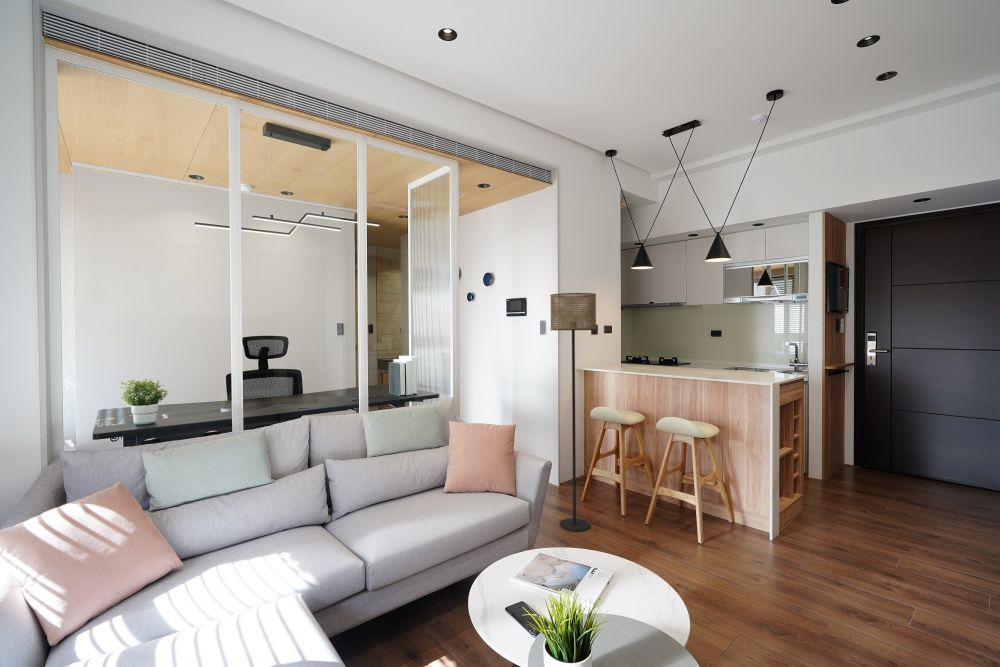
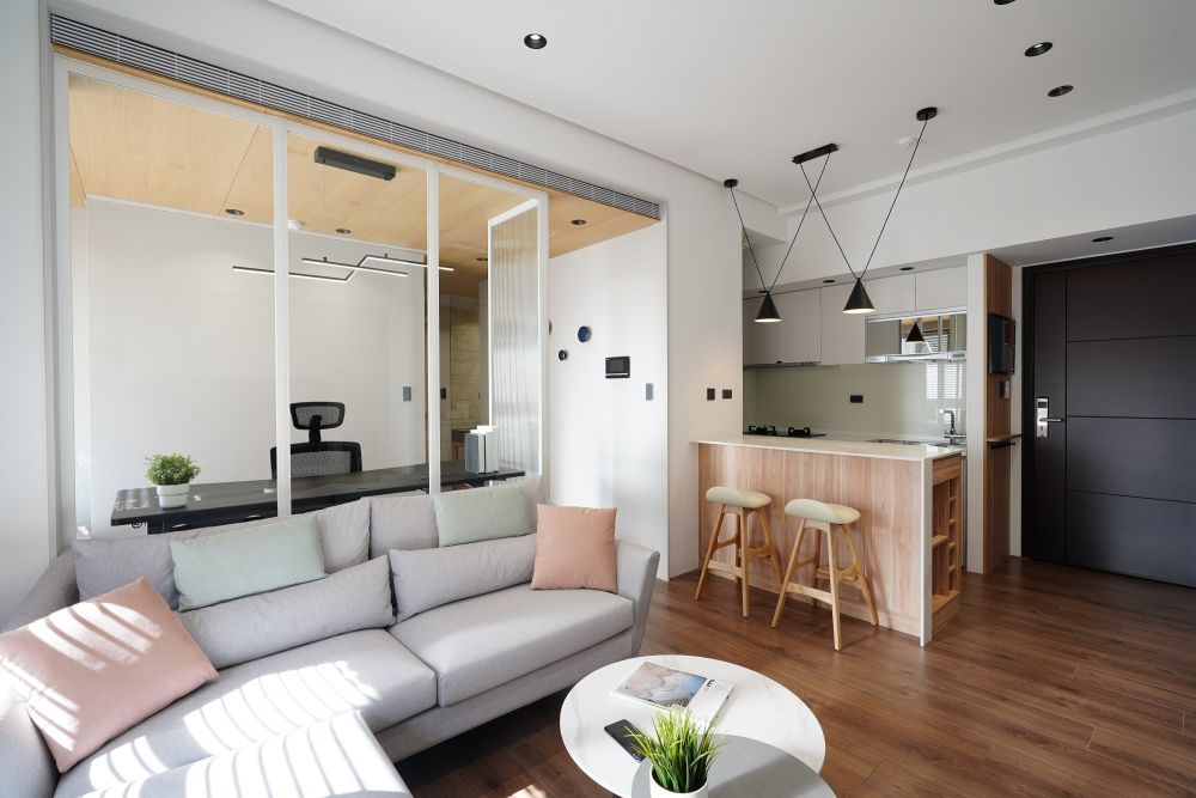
- floor lamp (573, 410)
